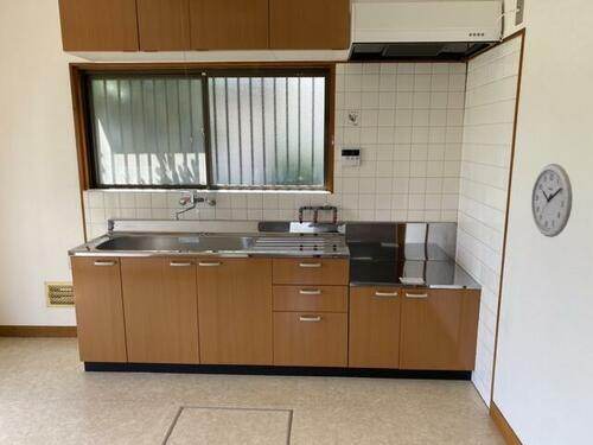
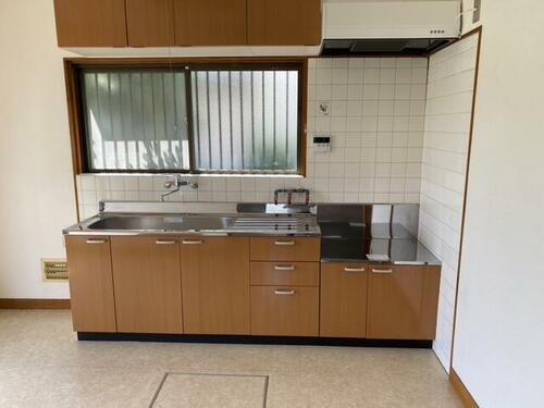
- wall clock (548, 201)
